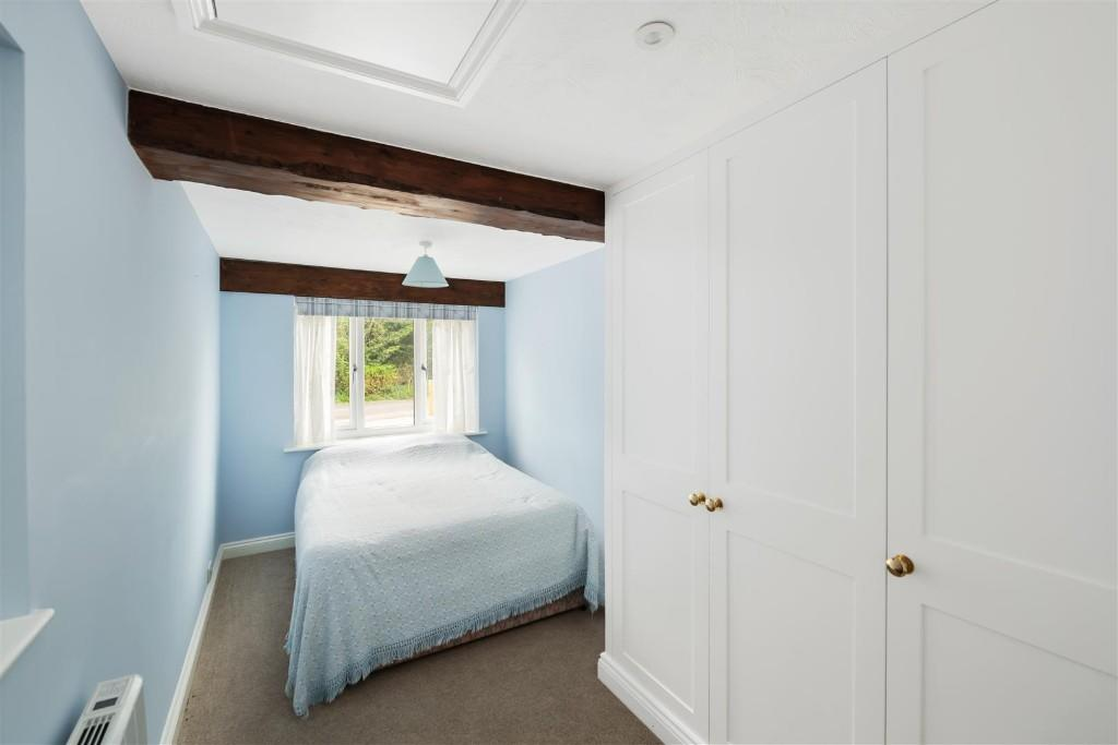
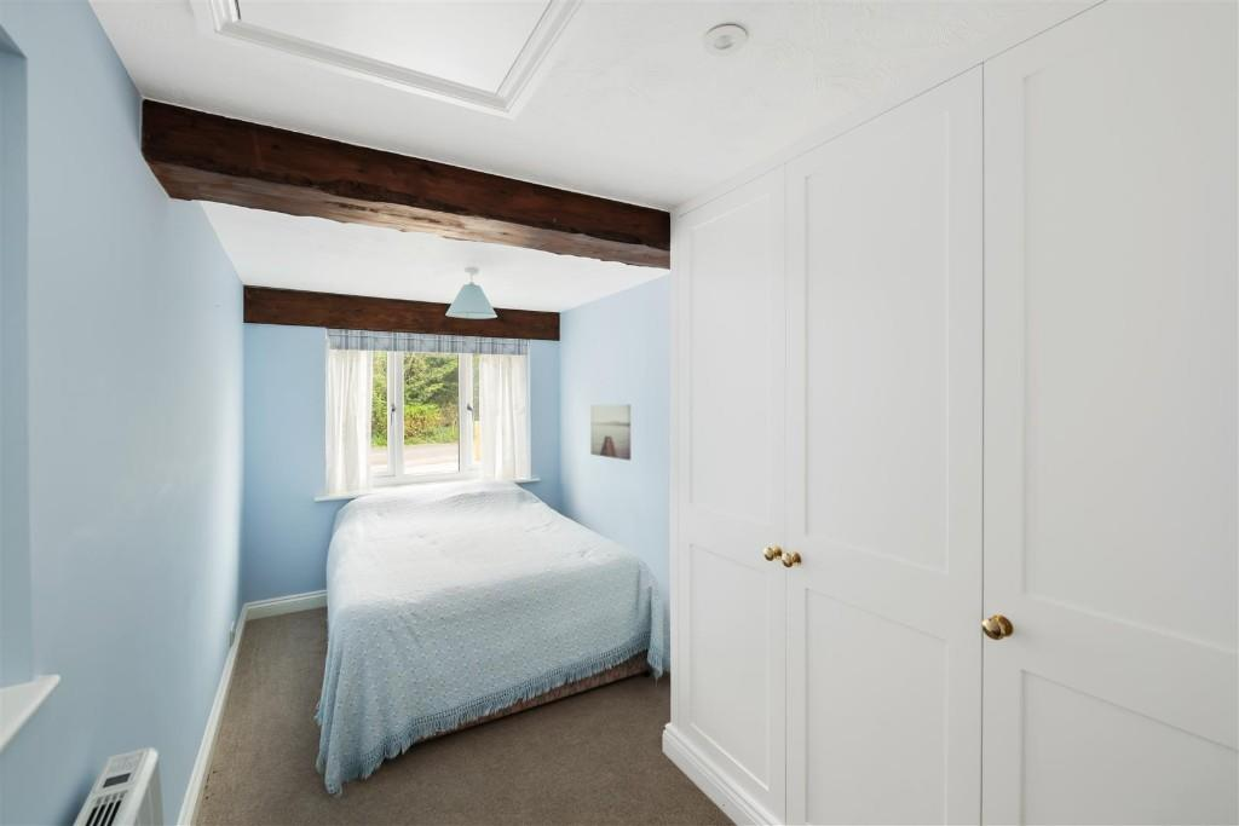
+ wall art (609, 431)
